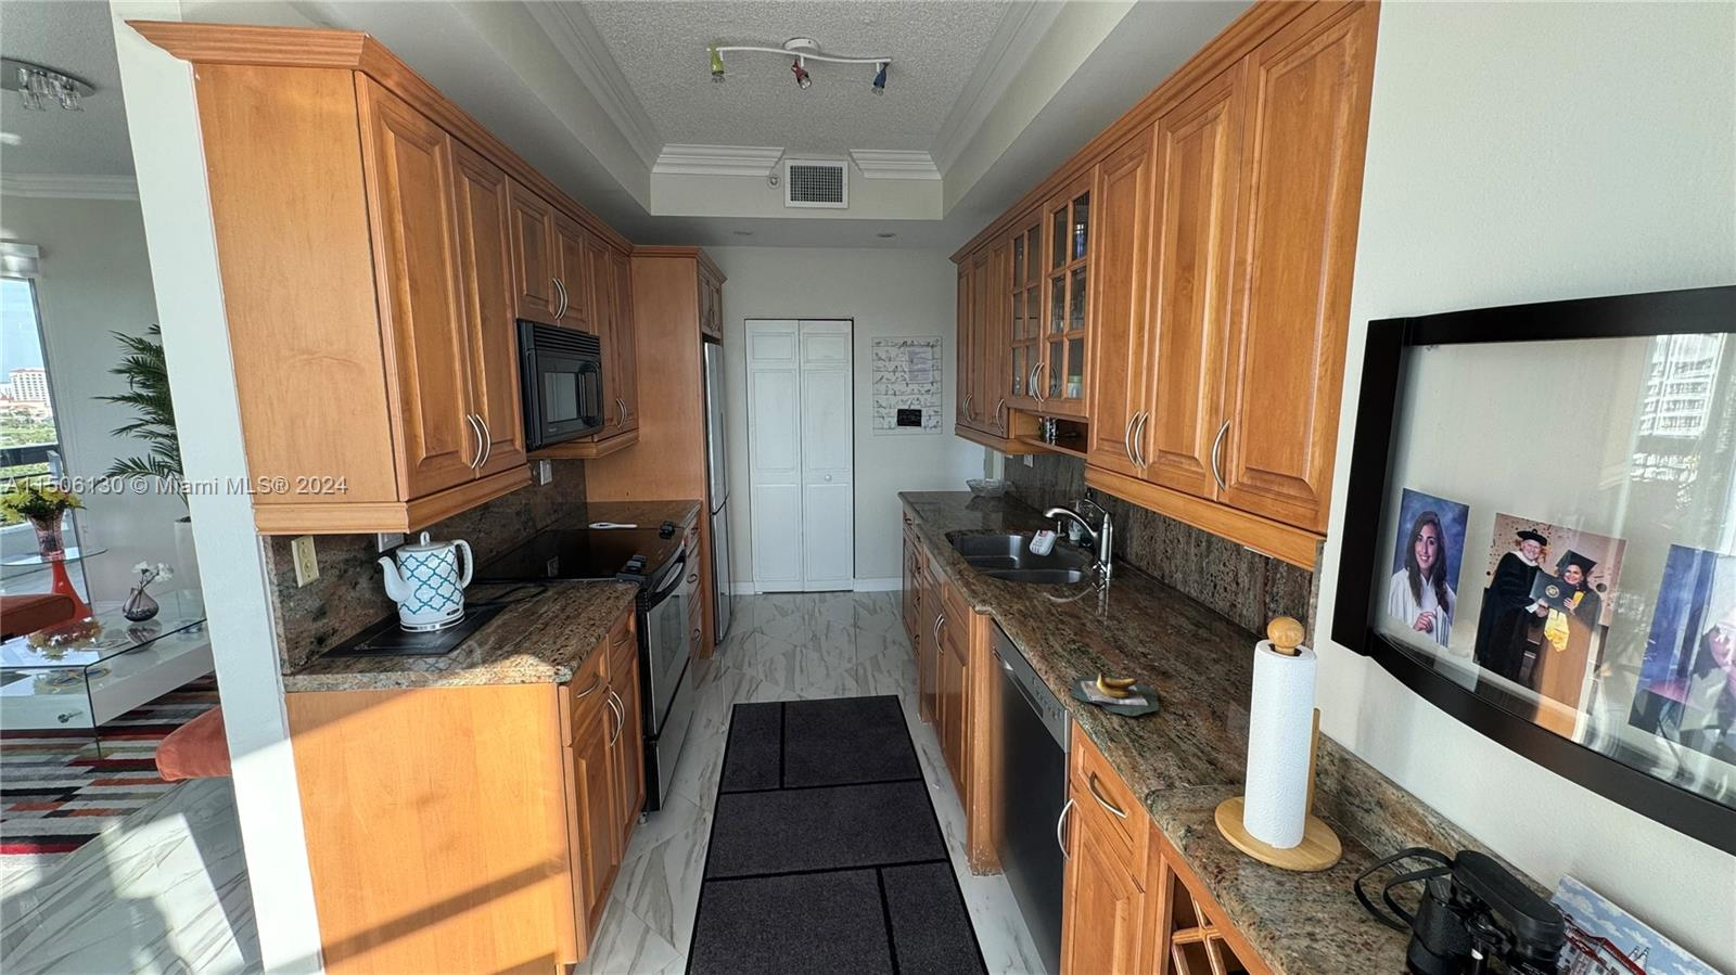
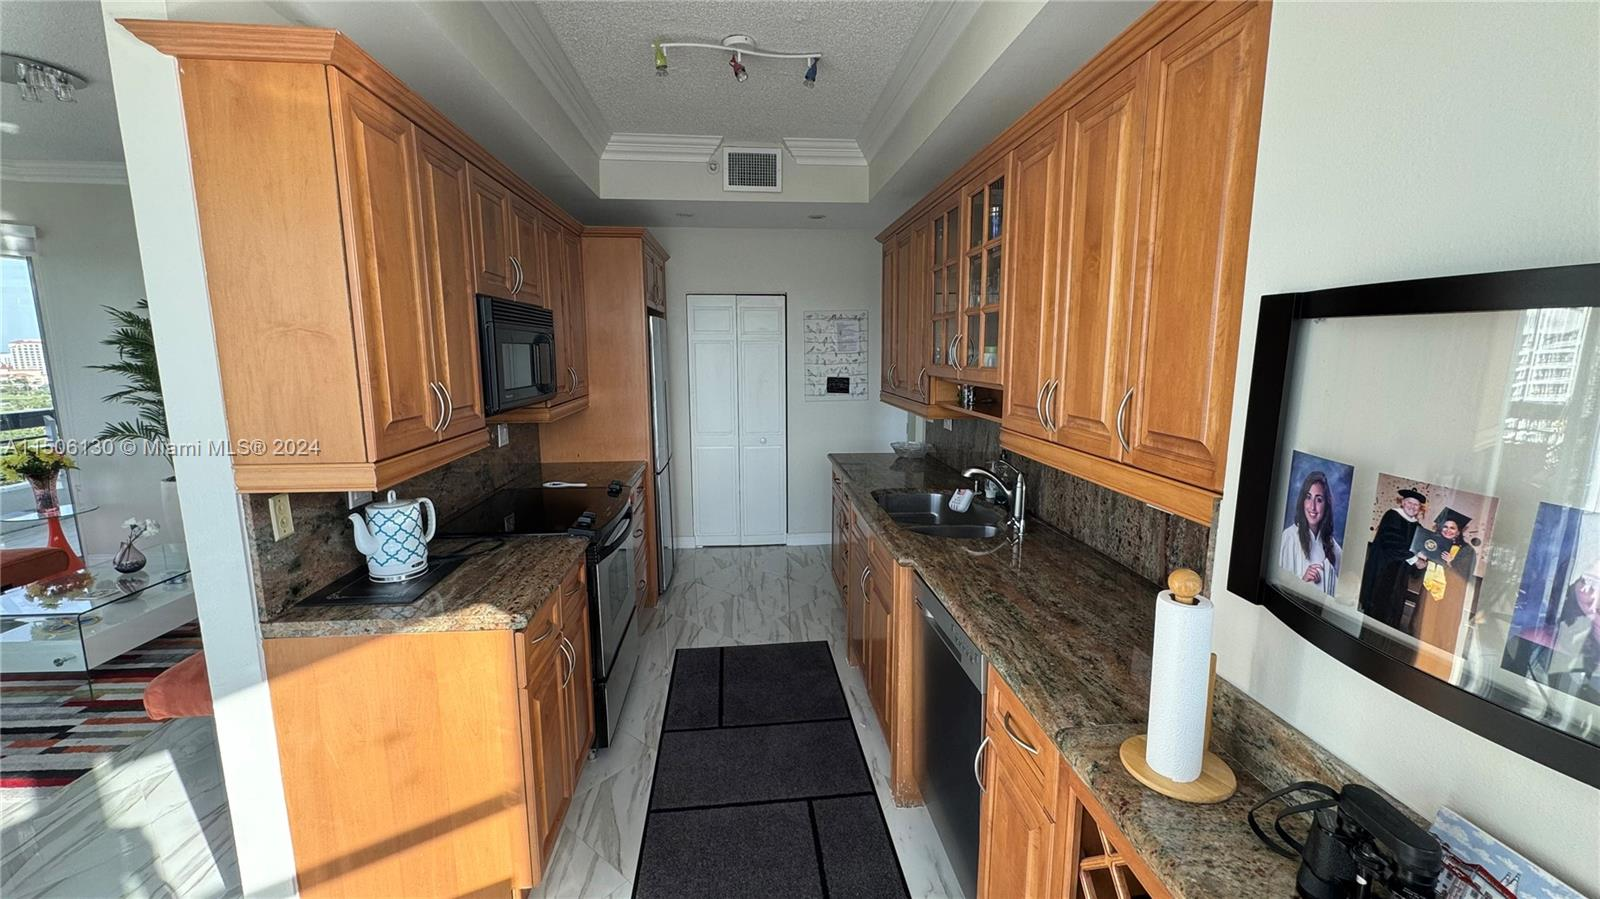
- banana bunch (1111, 682)
